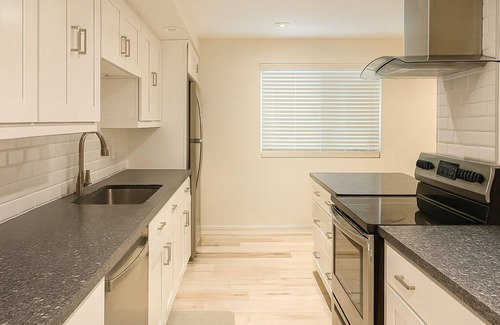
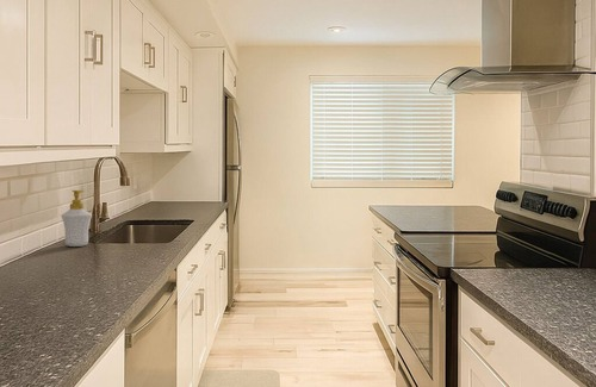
+ soap bottle (76, 217)
